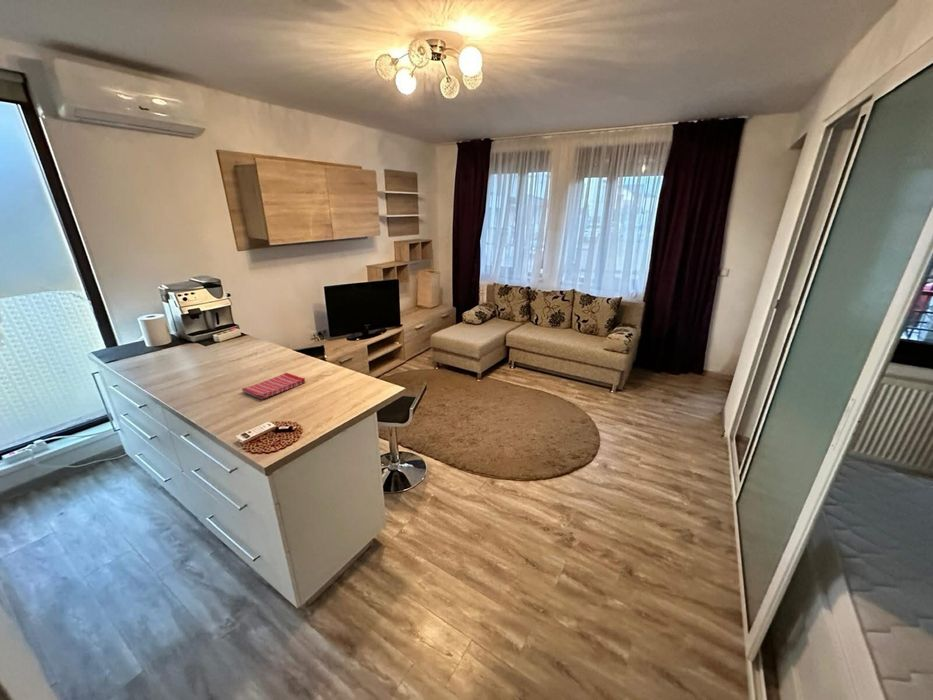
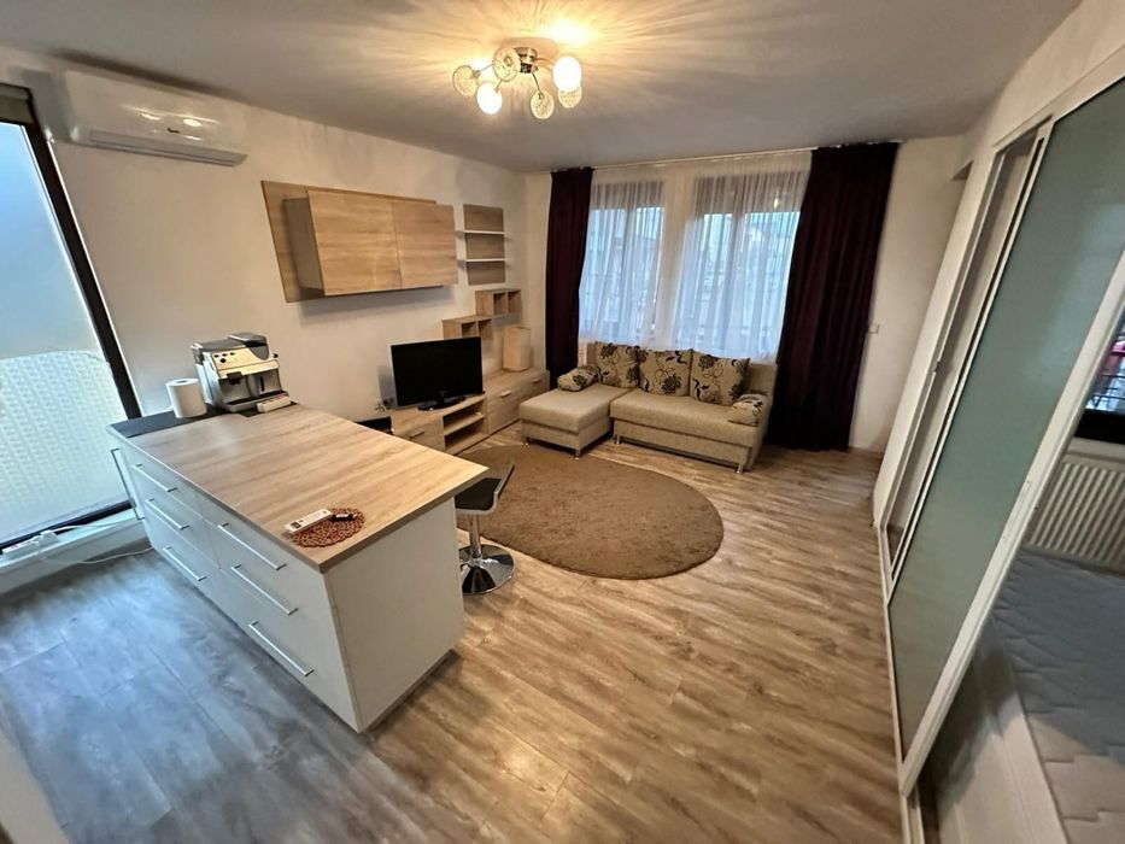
- dish towel (275, 384)
